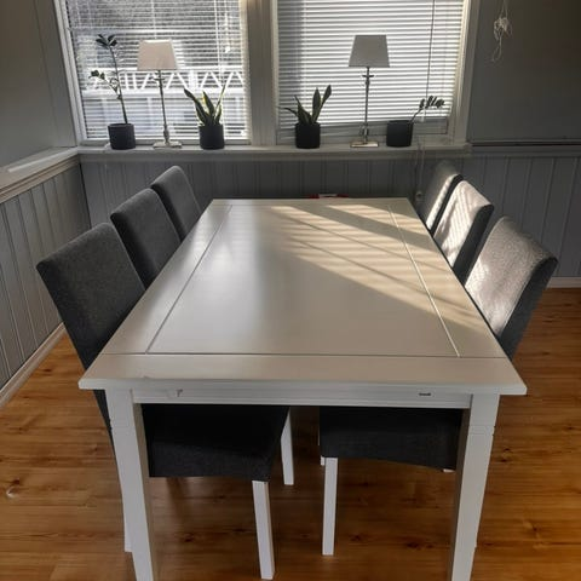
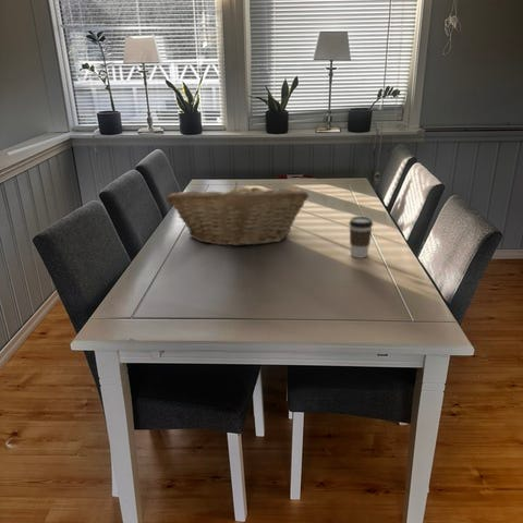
+ fruit basket (238, 207)
+ coffee cup (360, 236)
